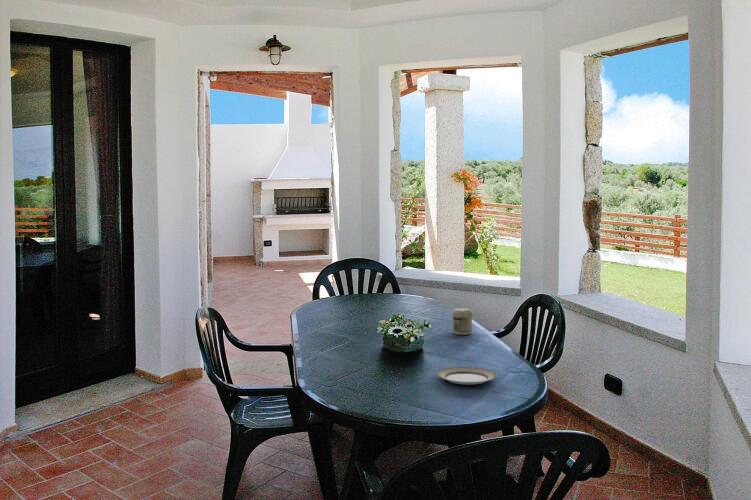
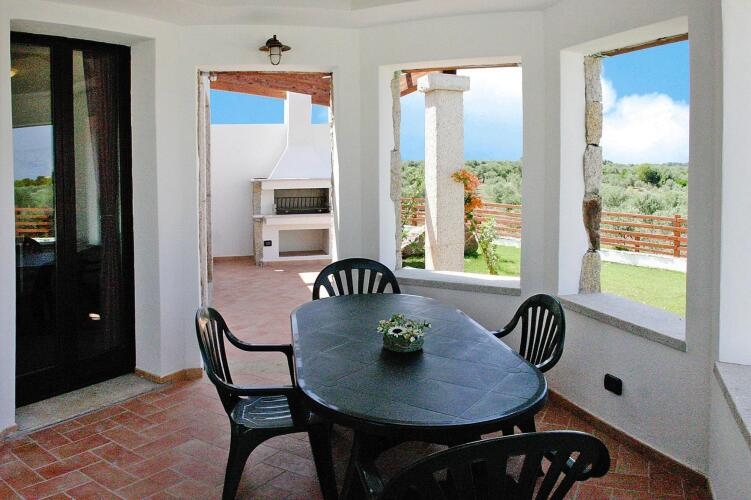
- plate (466, 376)
- jar (462, 321)
